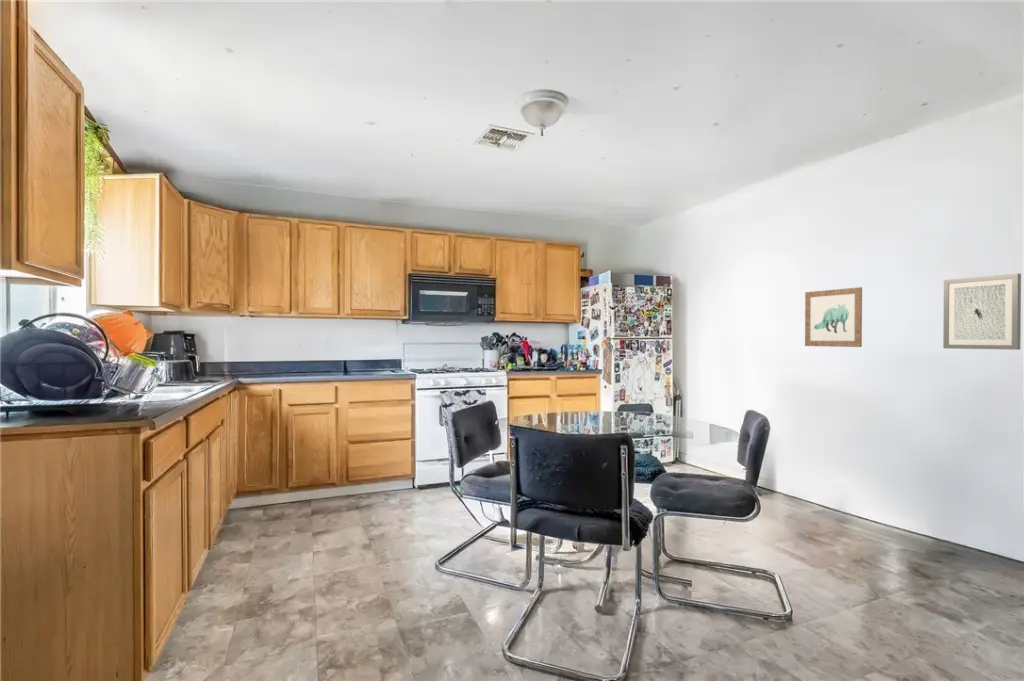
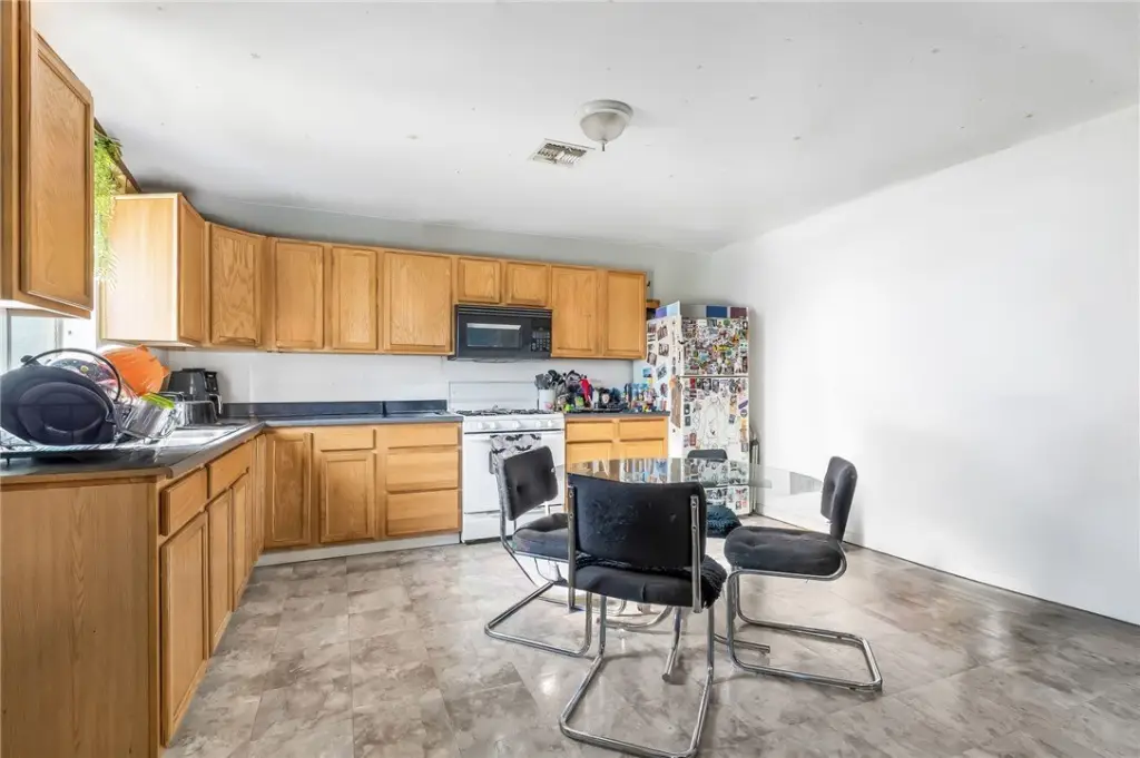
- wall art (832, 318)
- wall art (980, 313)
